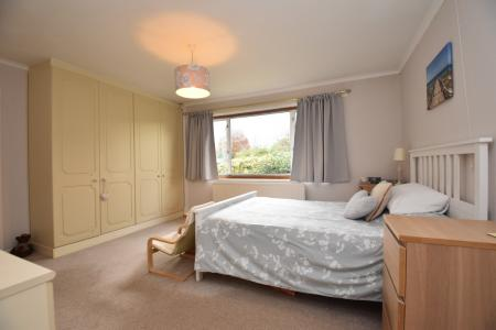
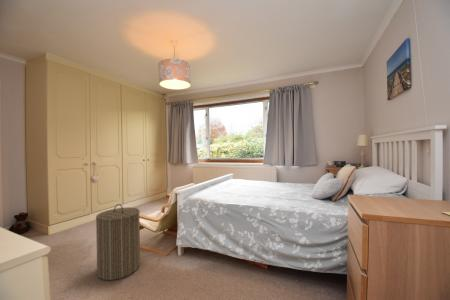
+ laundry hamper (119, 236)
